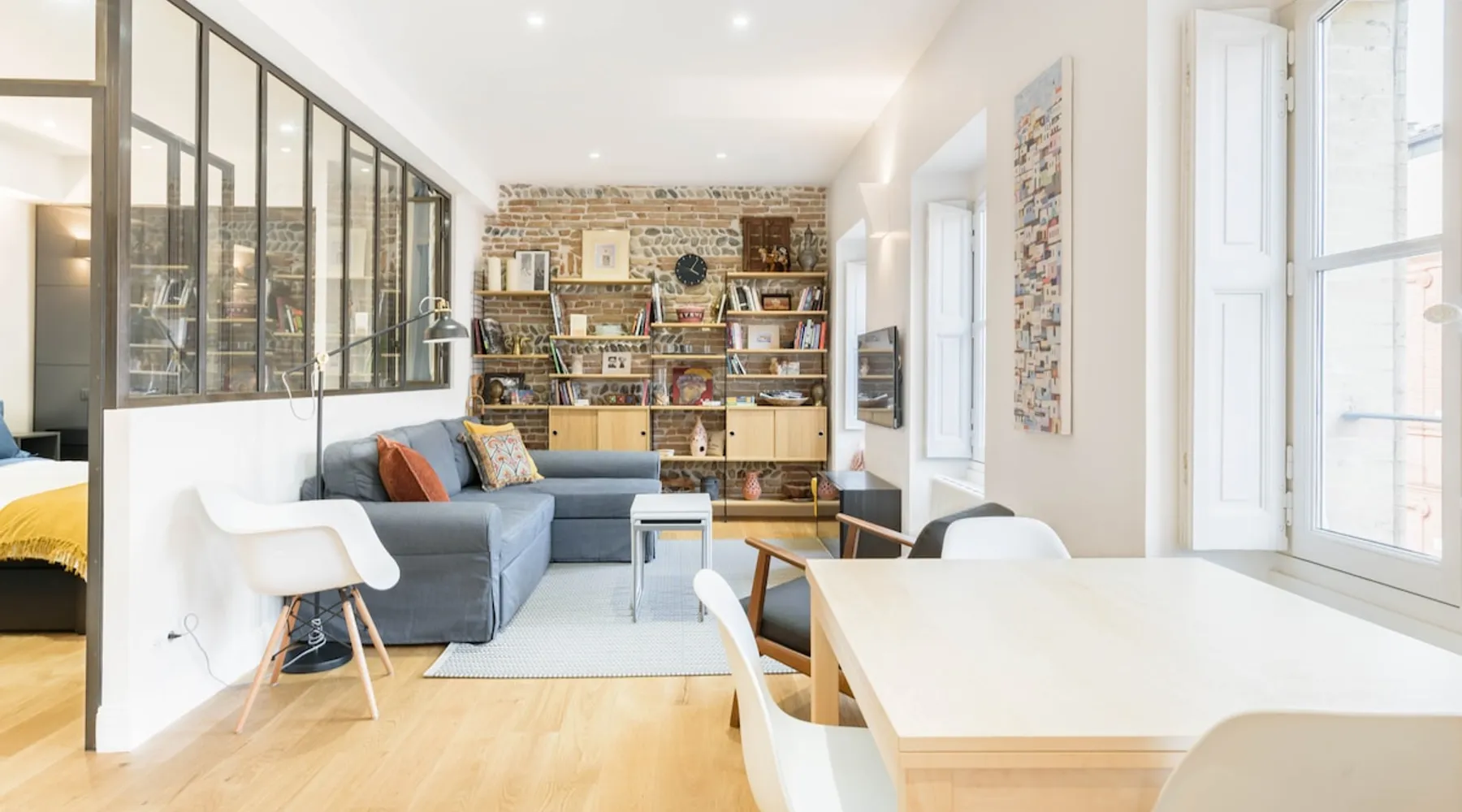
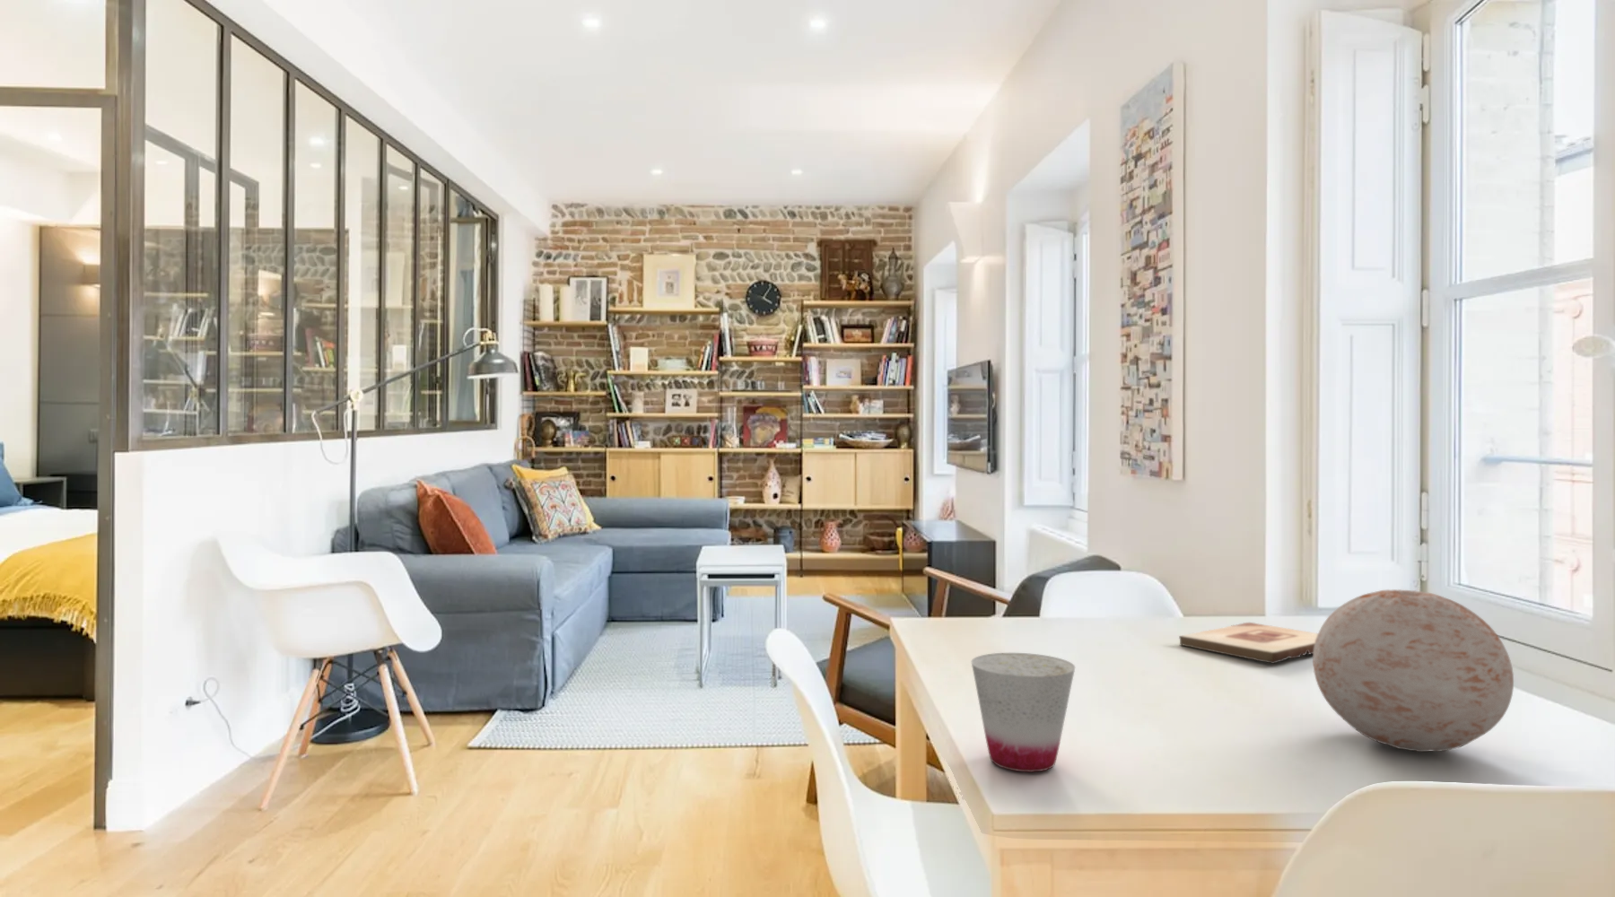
+ decorative ball (1407, 668)
+ cup (1022, 713)
+ wooden plaque (1260, 641)
